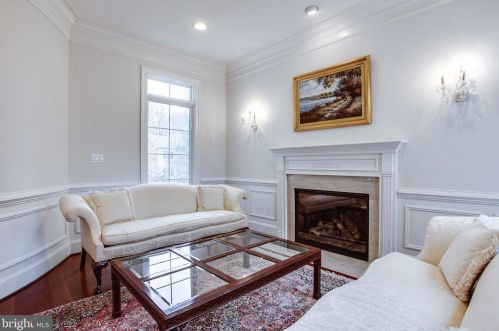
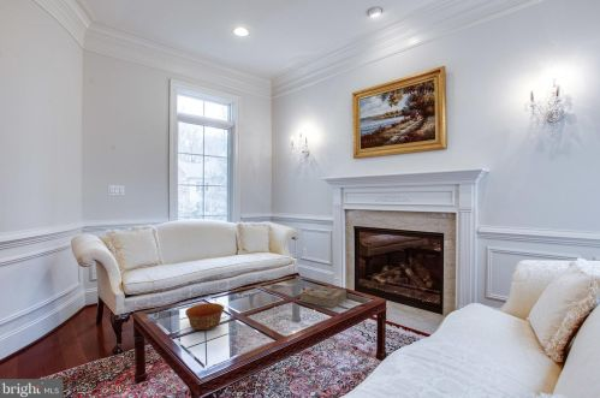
+ book (320, 293)
+ bowl (204, 317)
